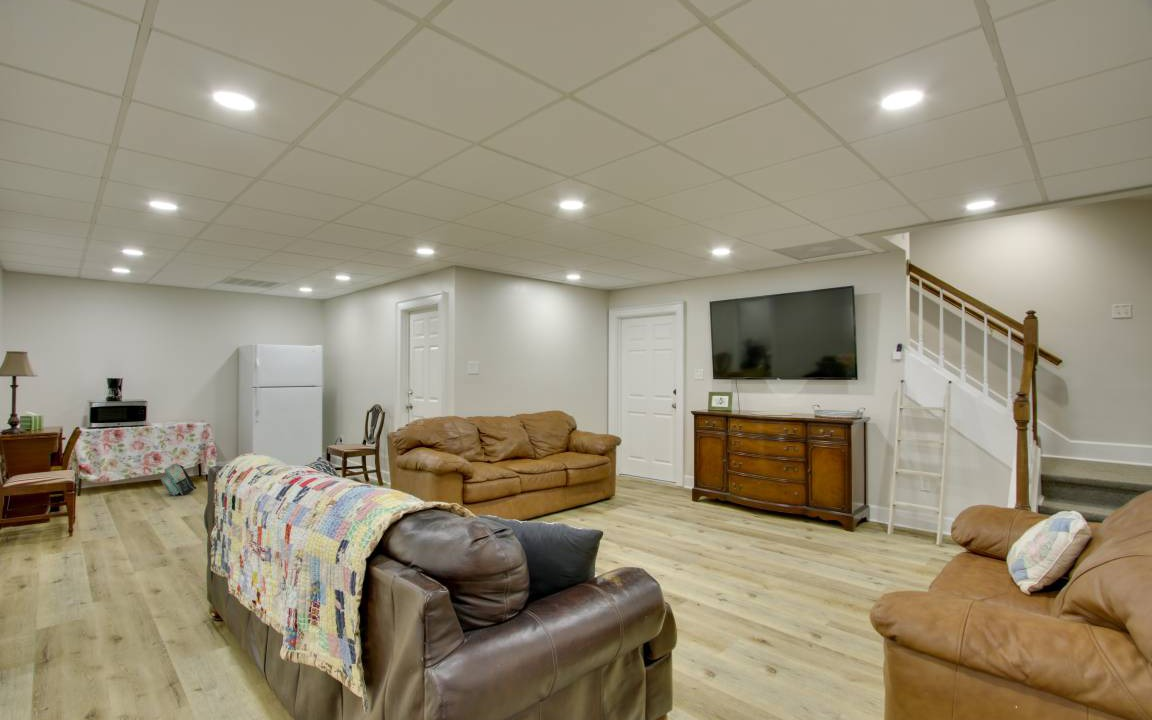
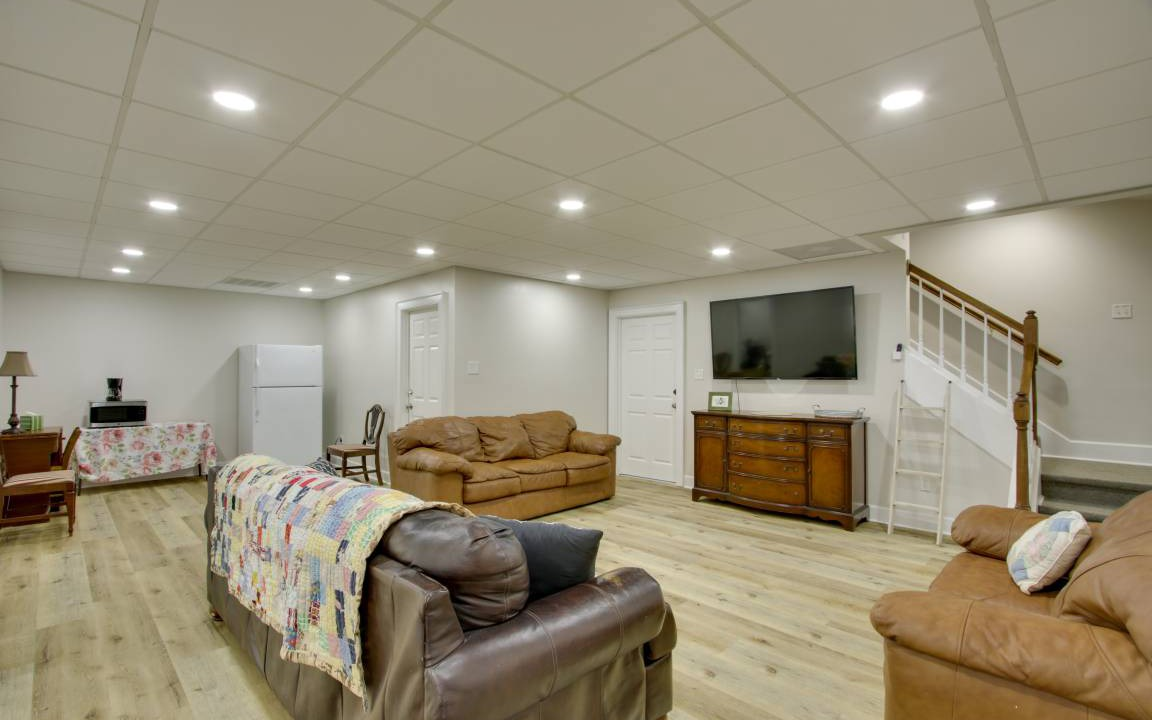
- backpack (178, 478)
